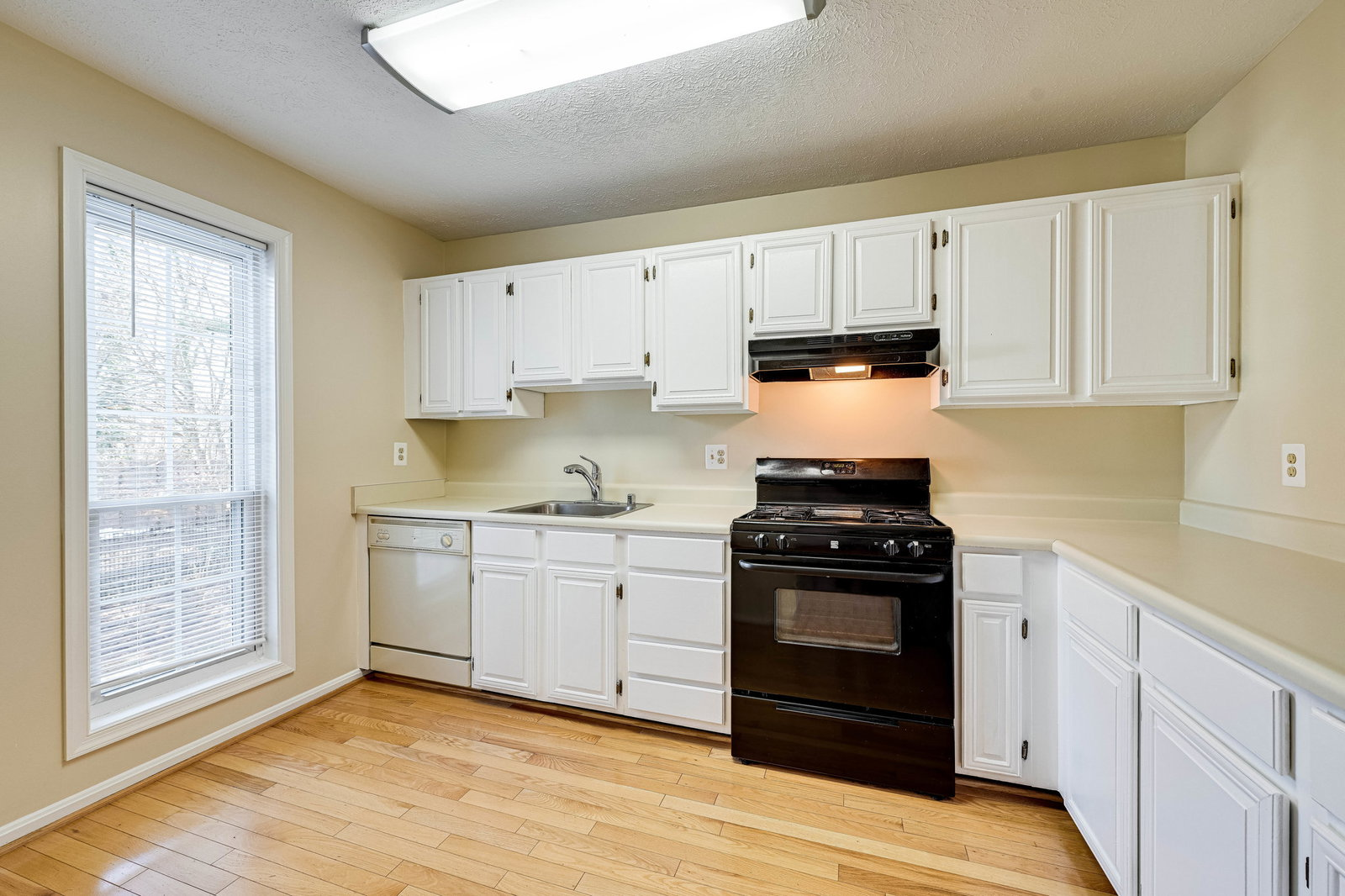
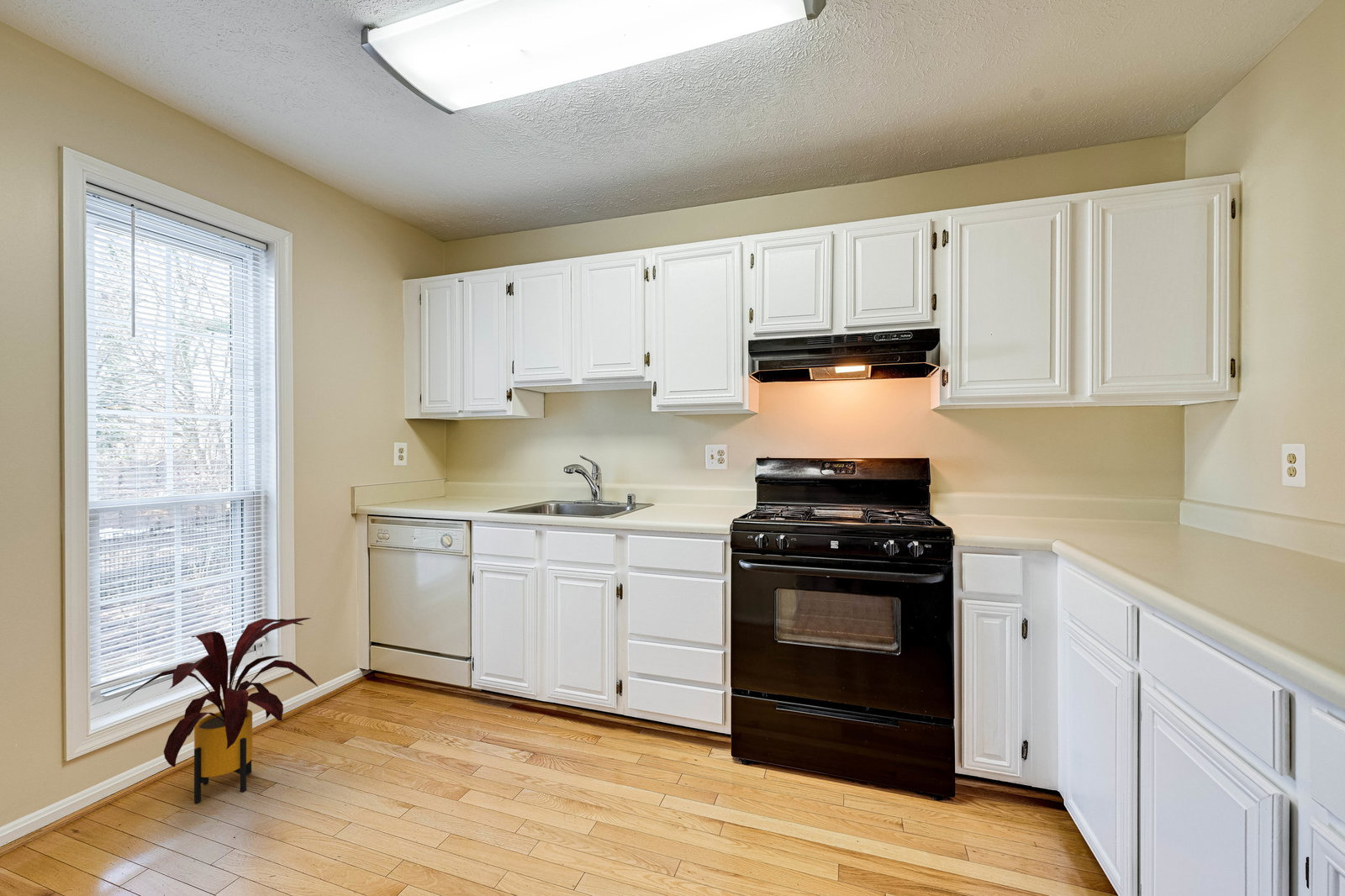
+ house plant (229, 702)
